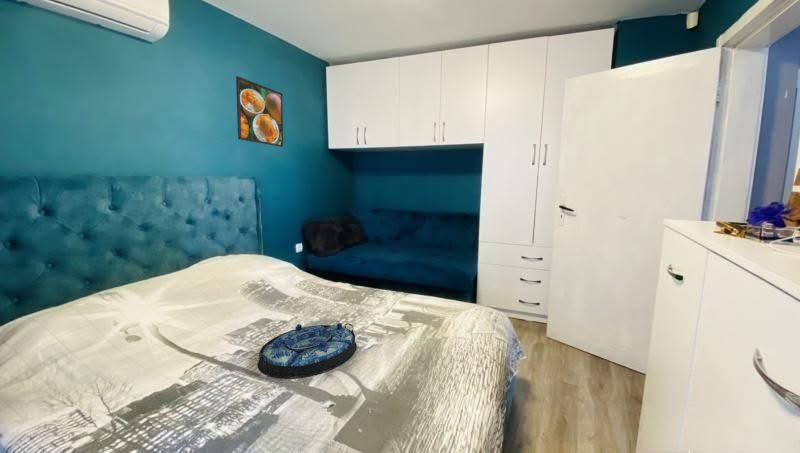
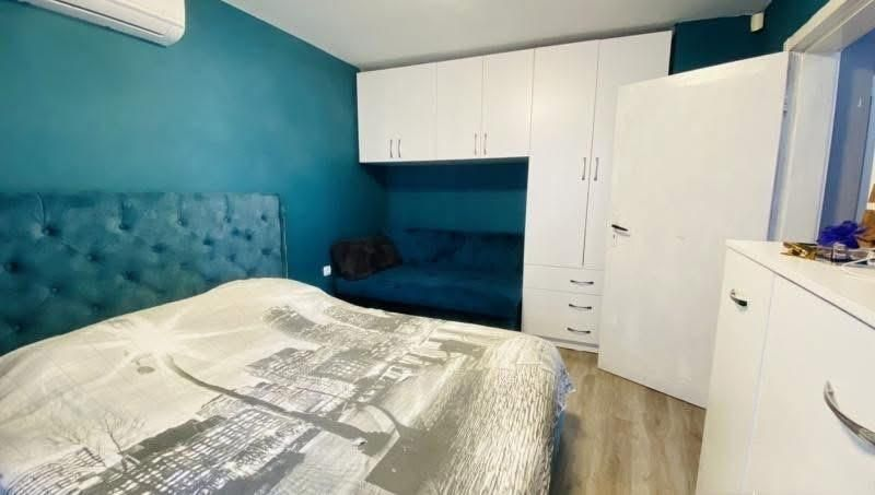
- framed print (261, 114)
- serving tray (310, 342)
